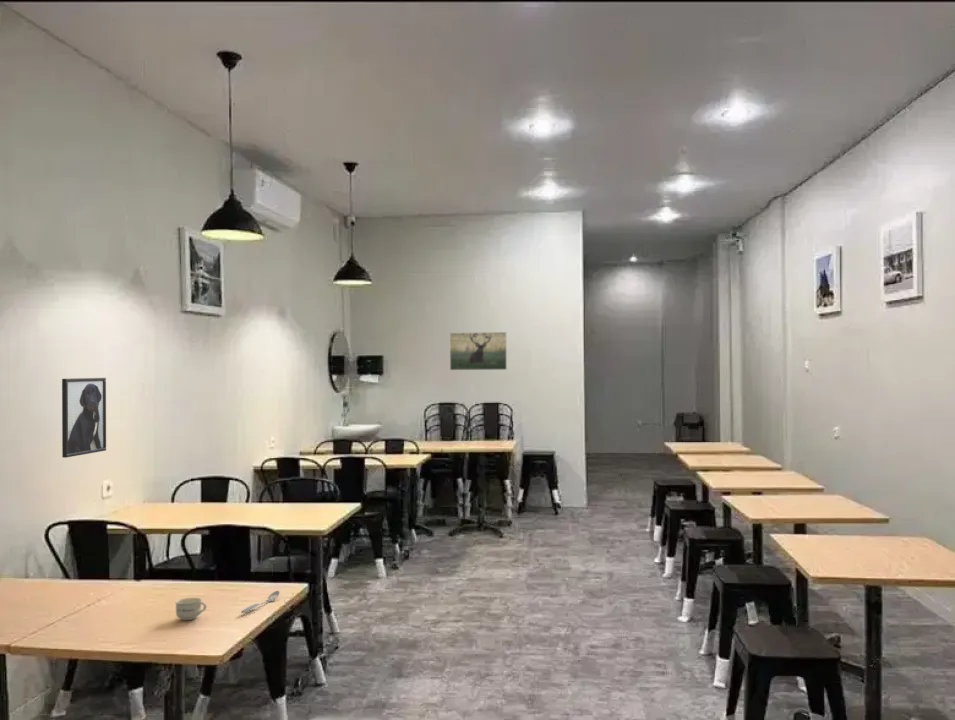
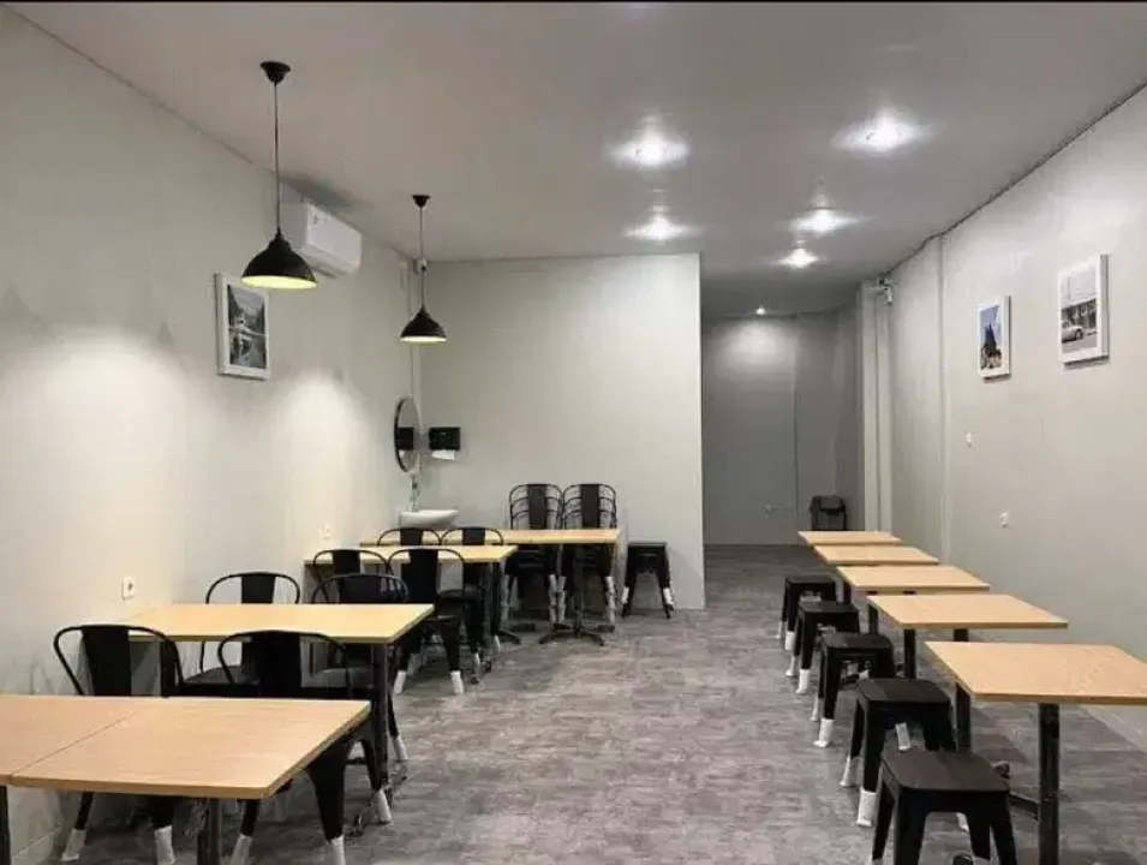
- cup (191, 609)
- spoon (261, 603)
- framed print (478, 351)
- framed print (85, 416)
